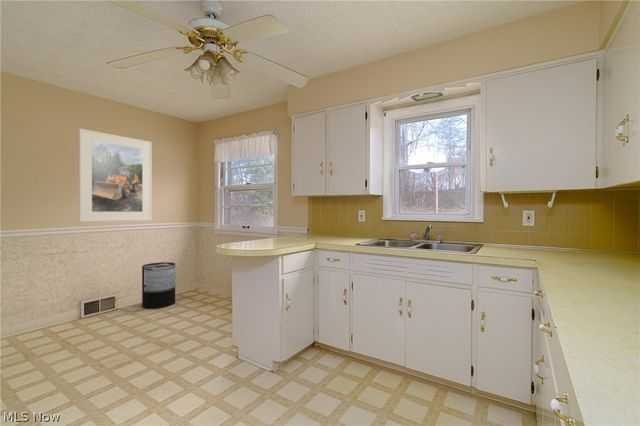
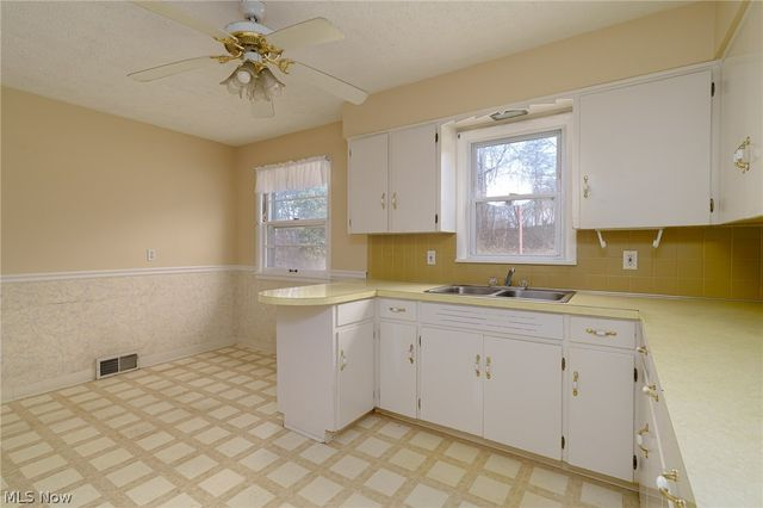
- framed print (118, 178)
- trash can (159, 284)
